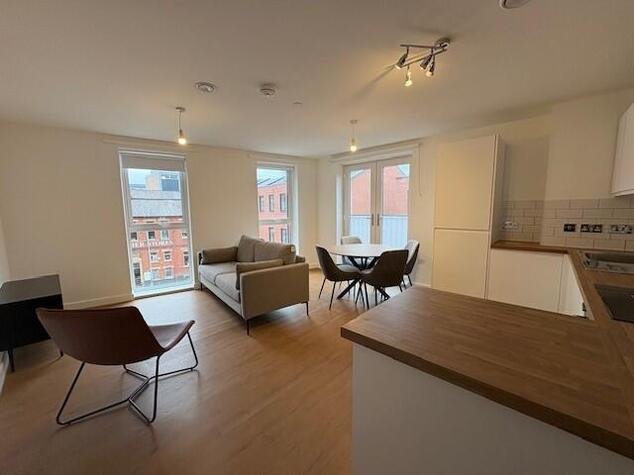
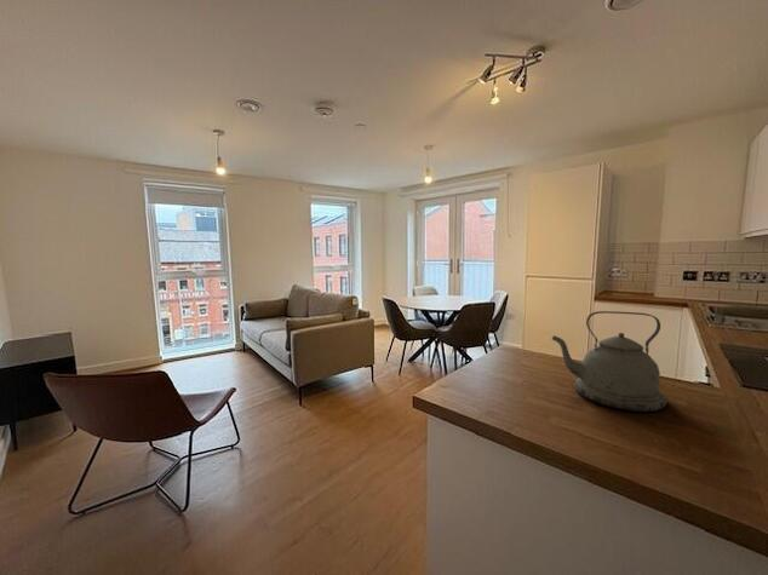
+ kettle (614, 353)
